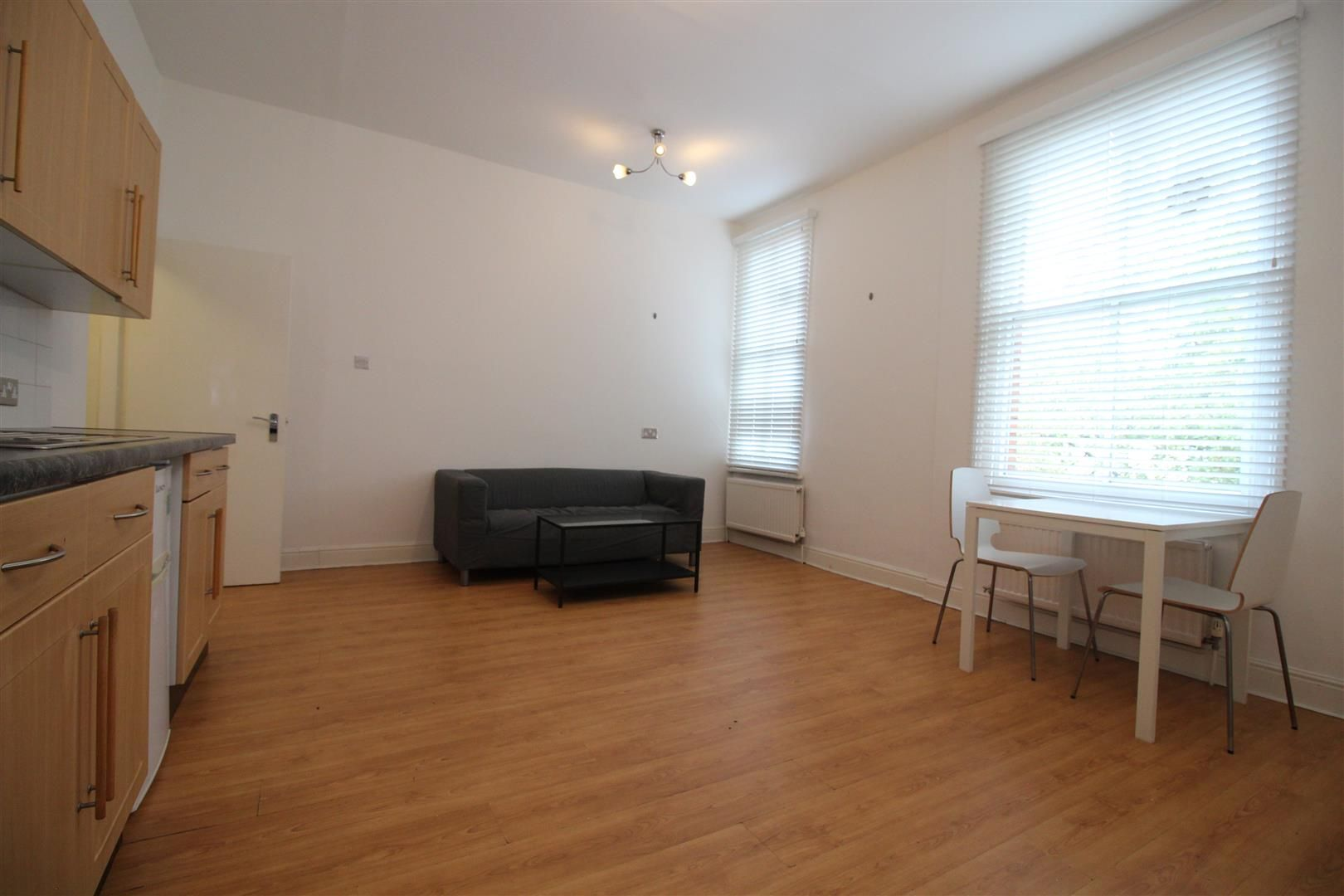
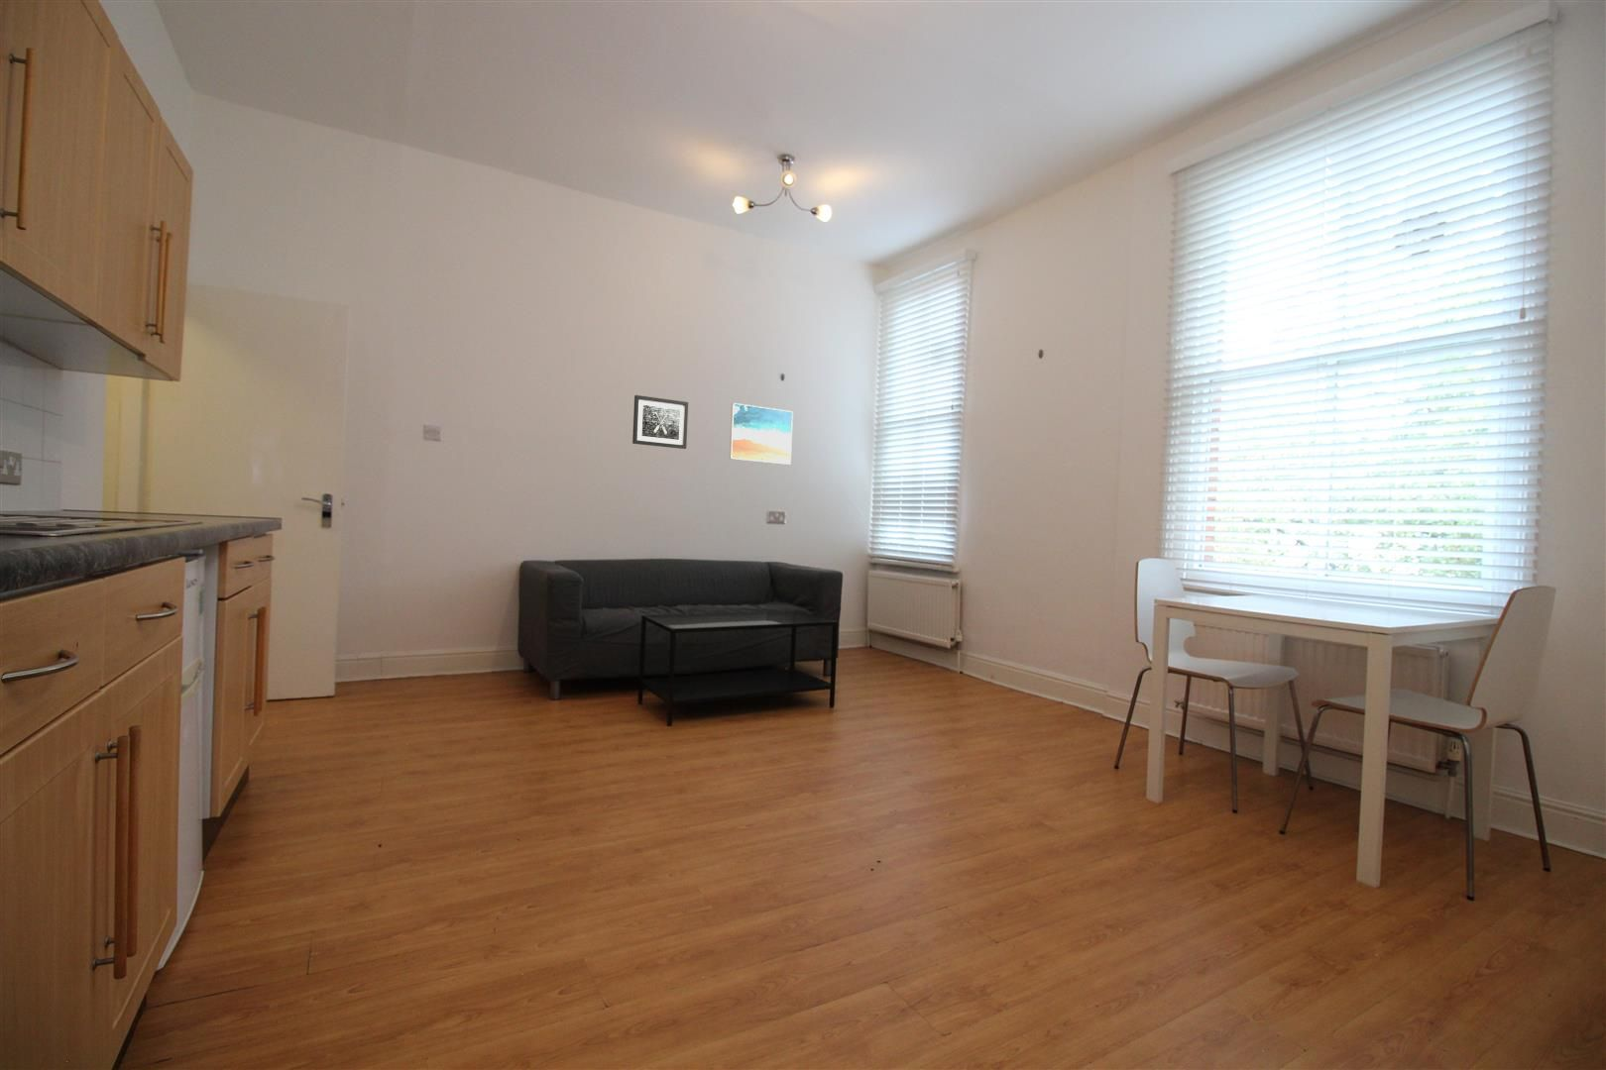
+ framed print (761, 433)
+ wall art (661, 422)
